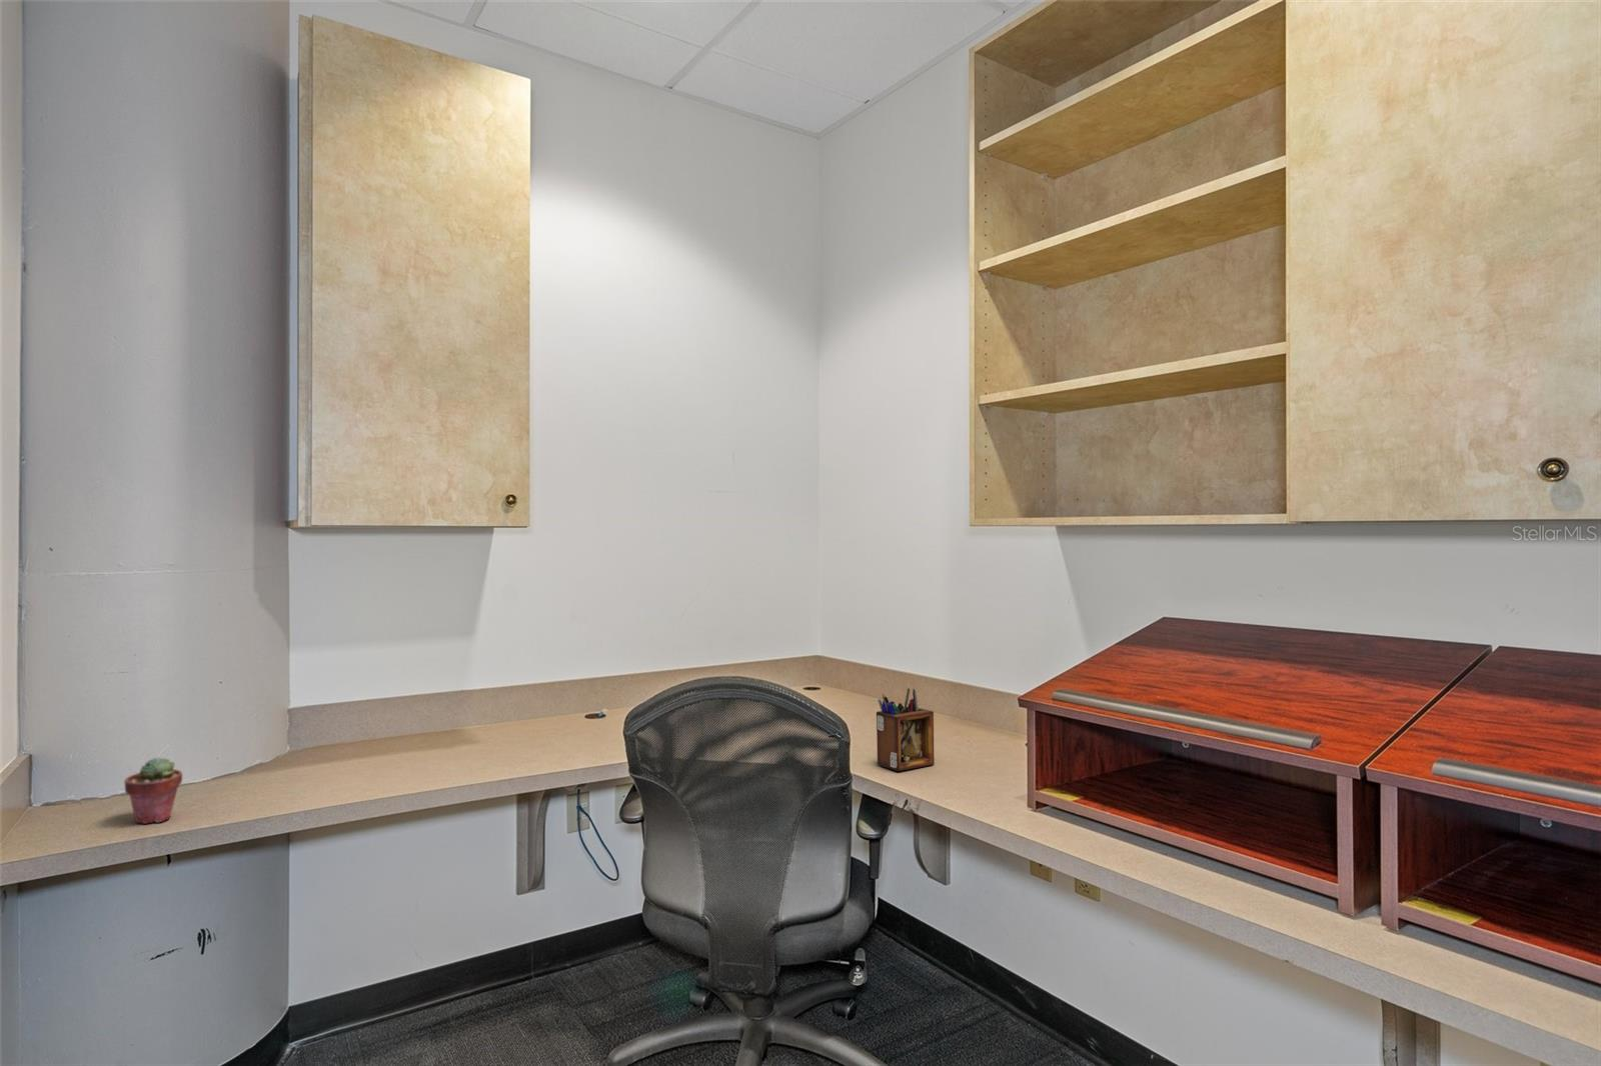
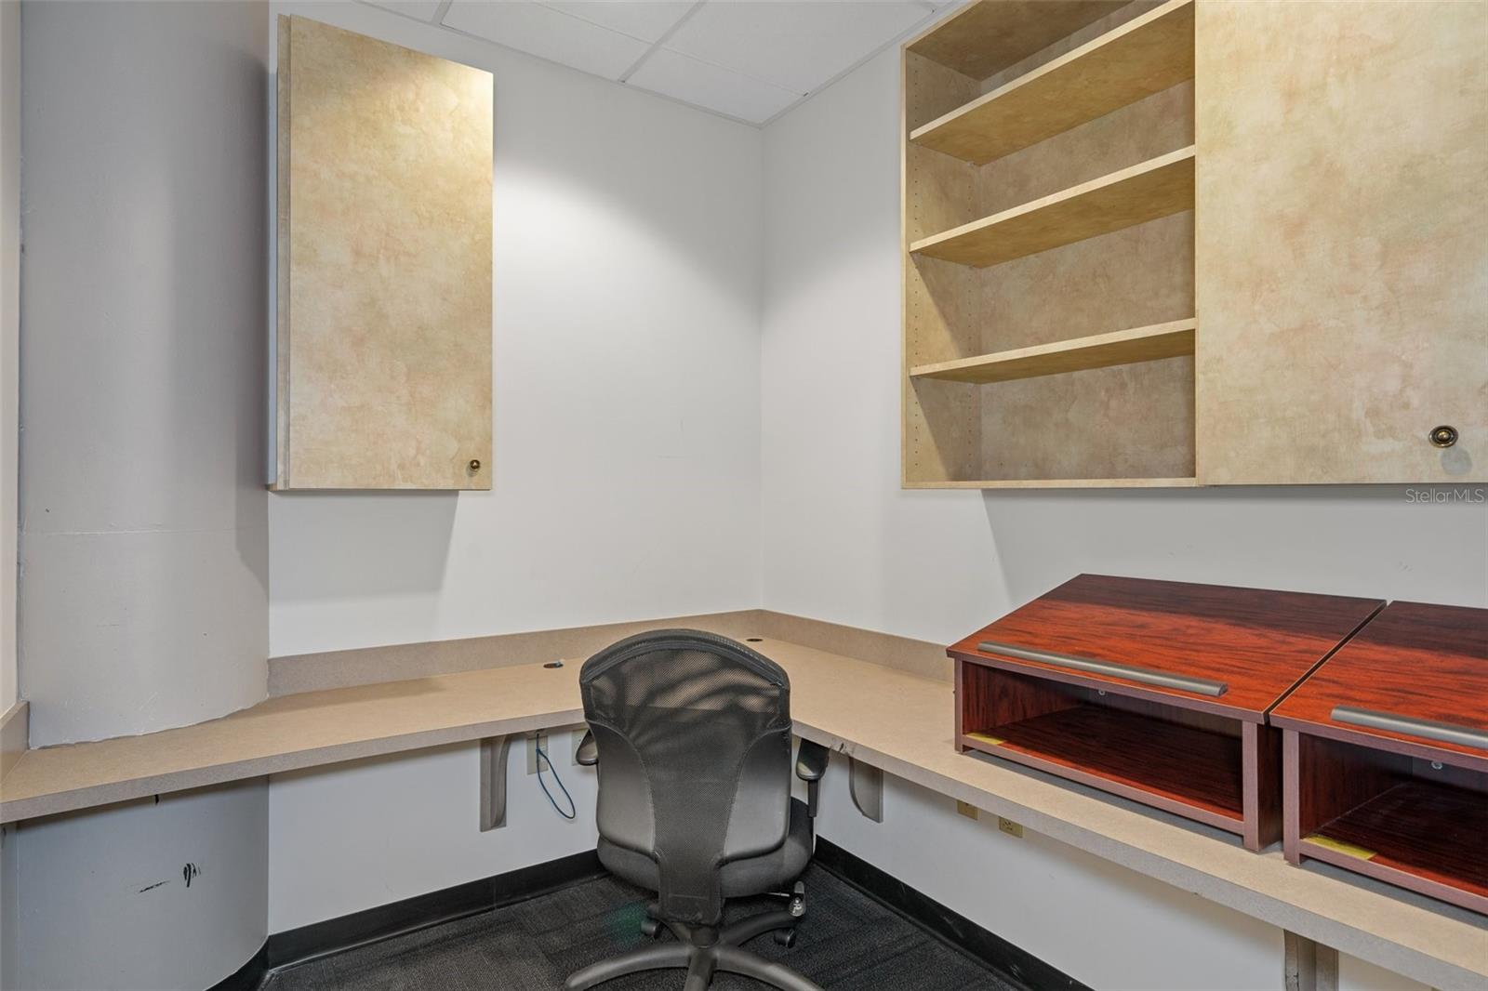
- potted succulent (154, 788)
- desk organizer (905, 728)
